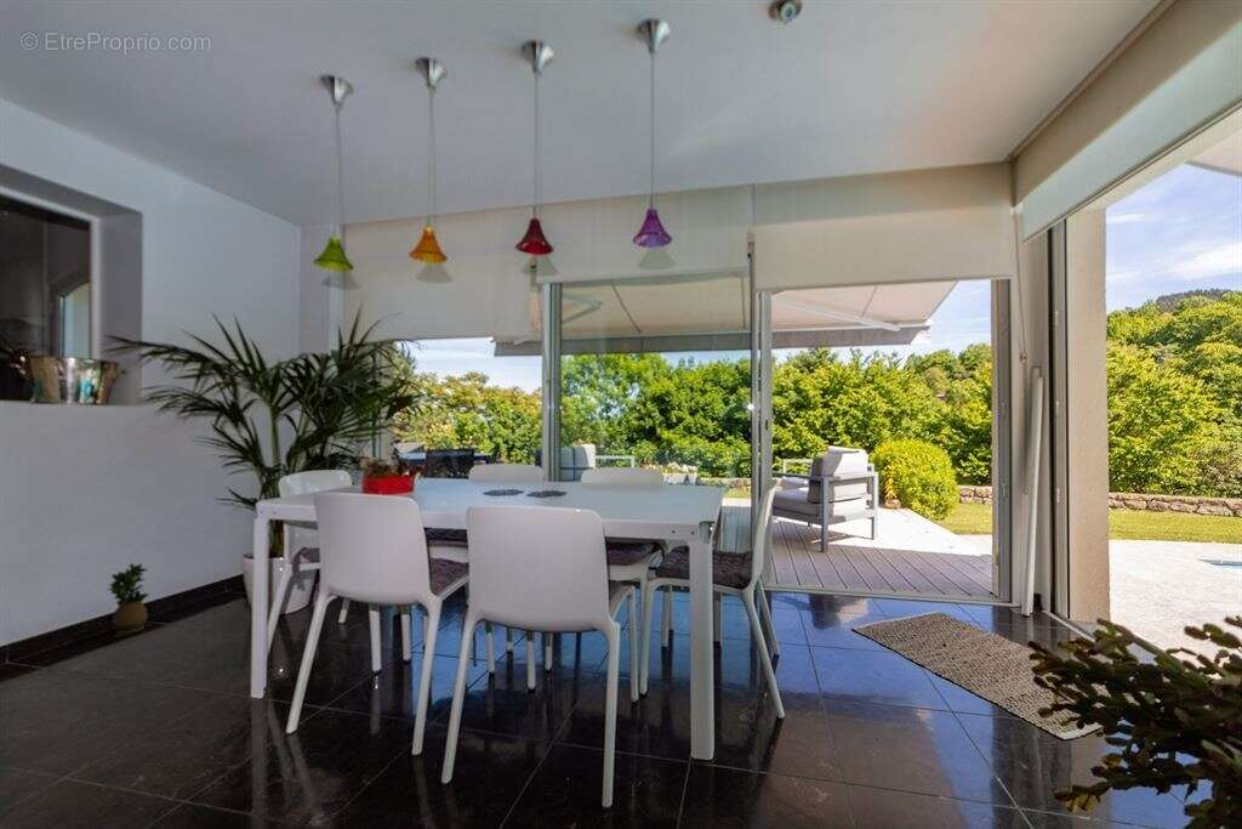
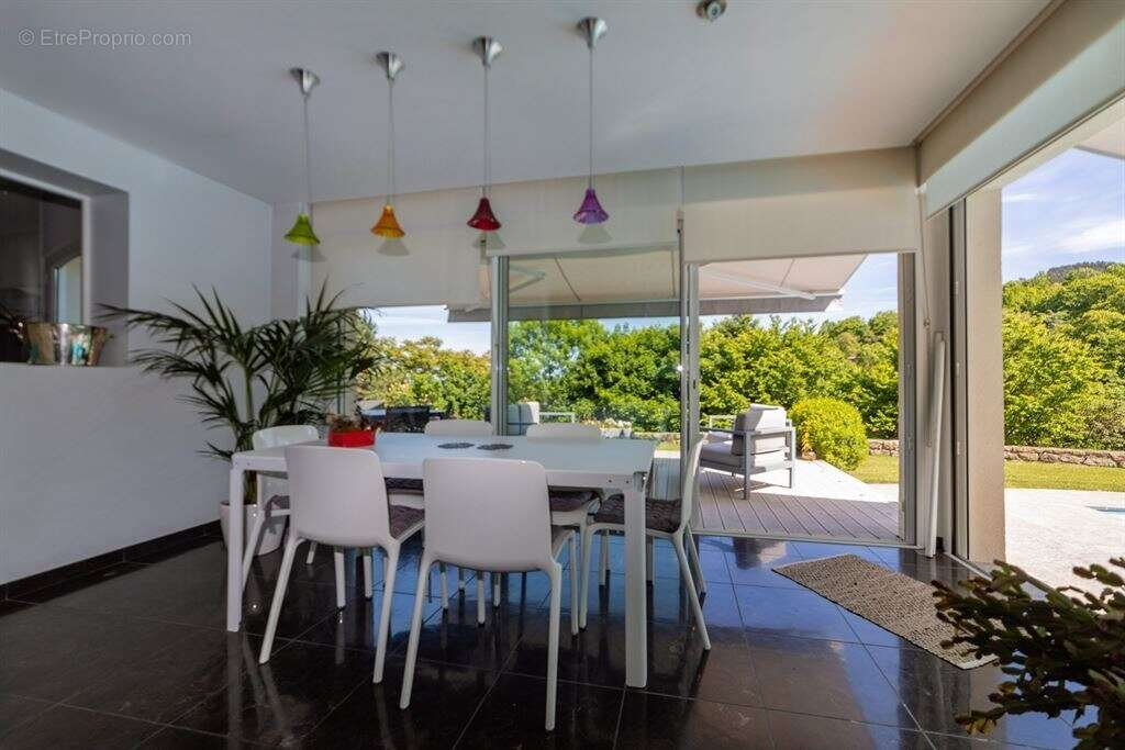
- potted plant (125, 597)
